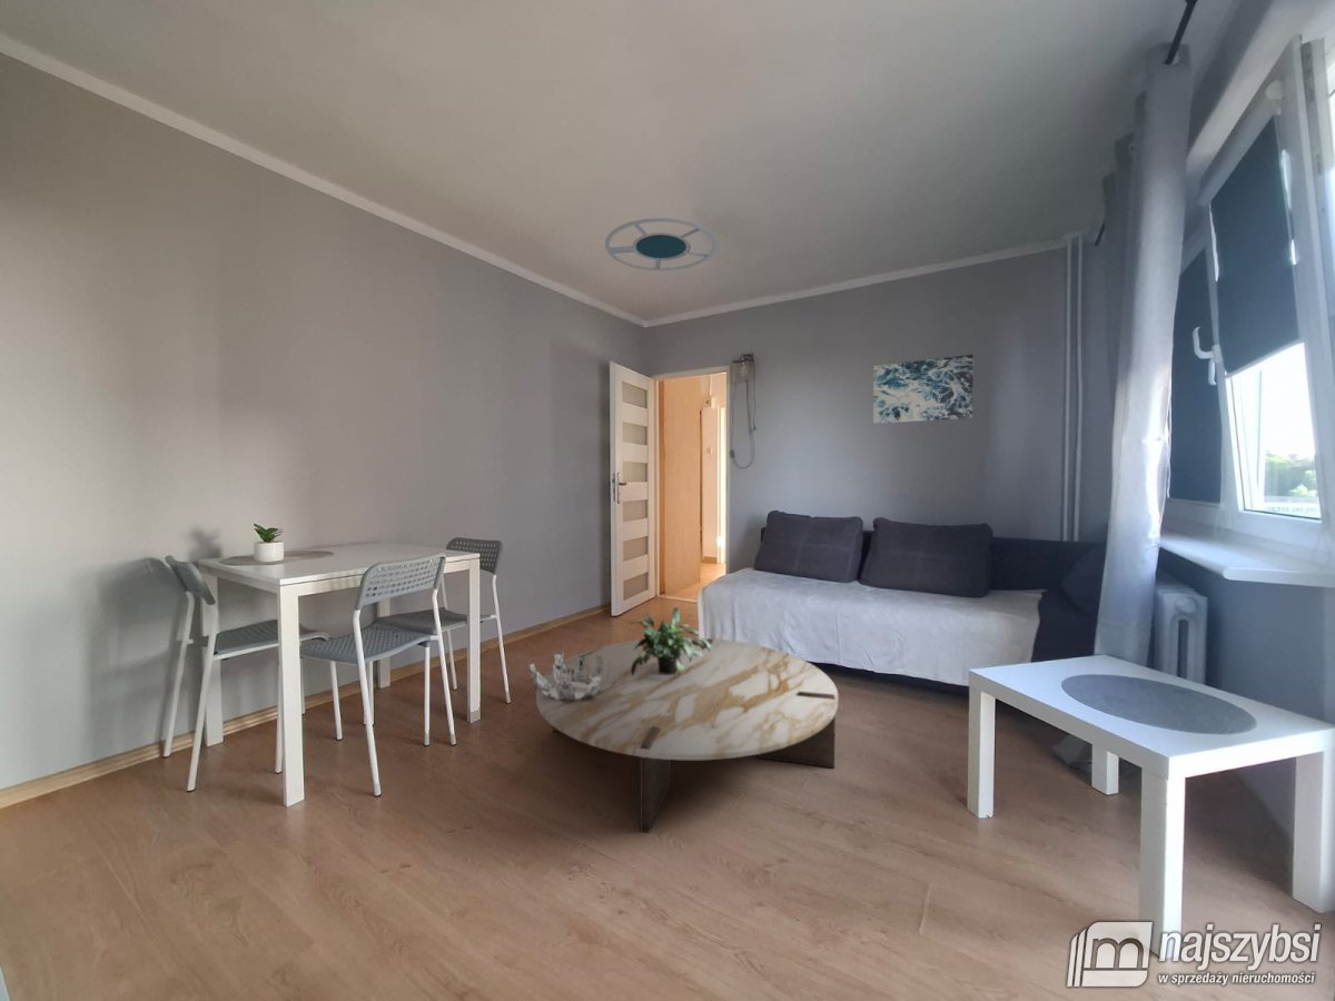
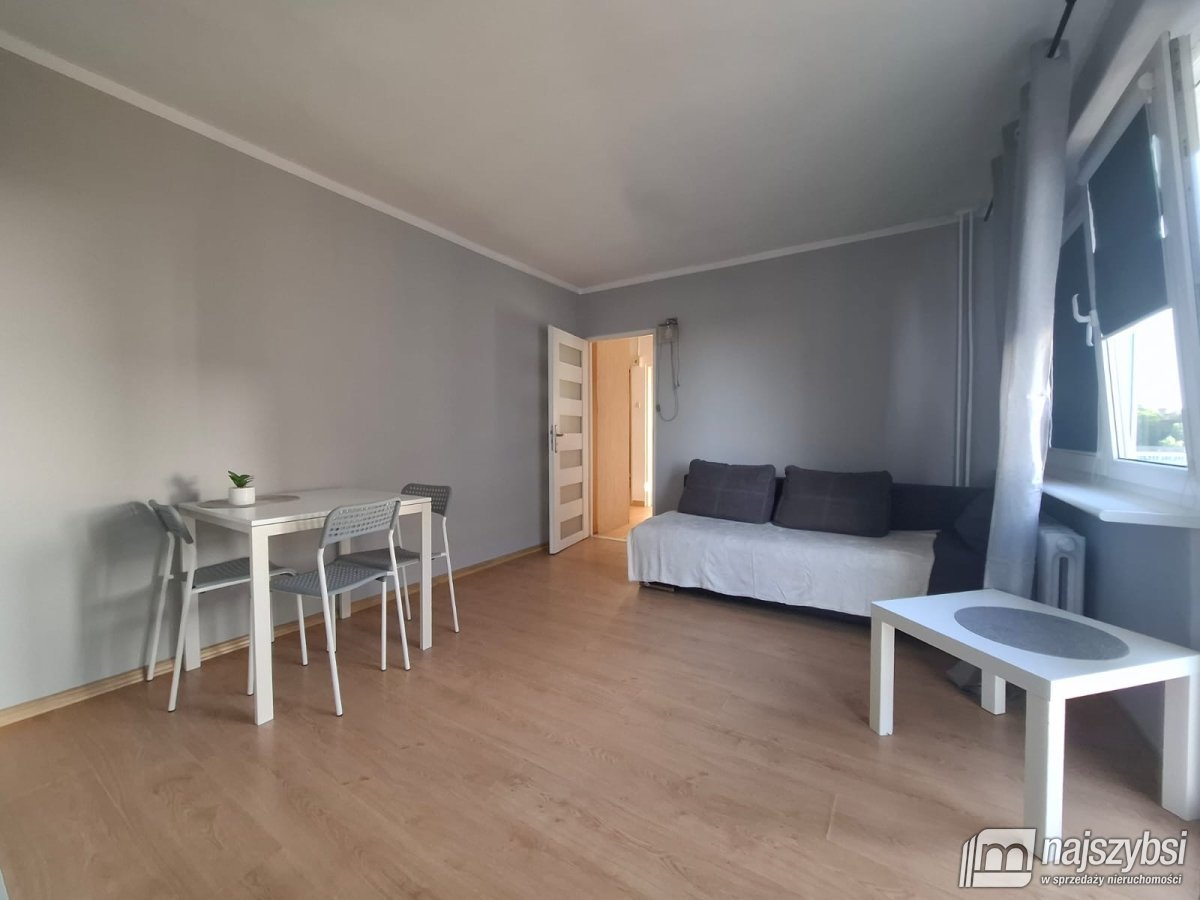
- decorative bowl (567, 672)
- coffee table (685, 708)
- potted plant (671, 641)
- ceiling lamp (661, 241)
- wall art (920, 390)
